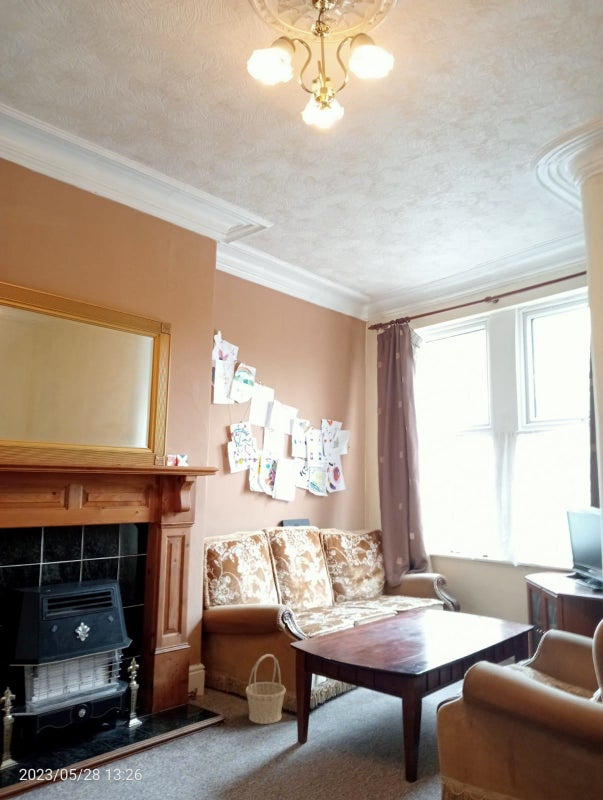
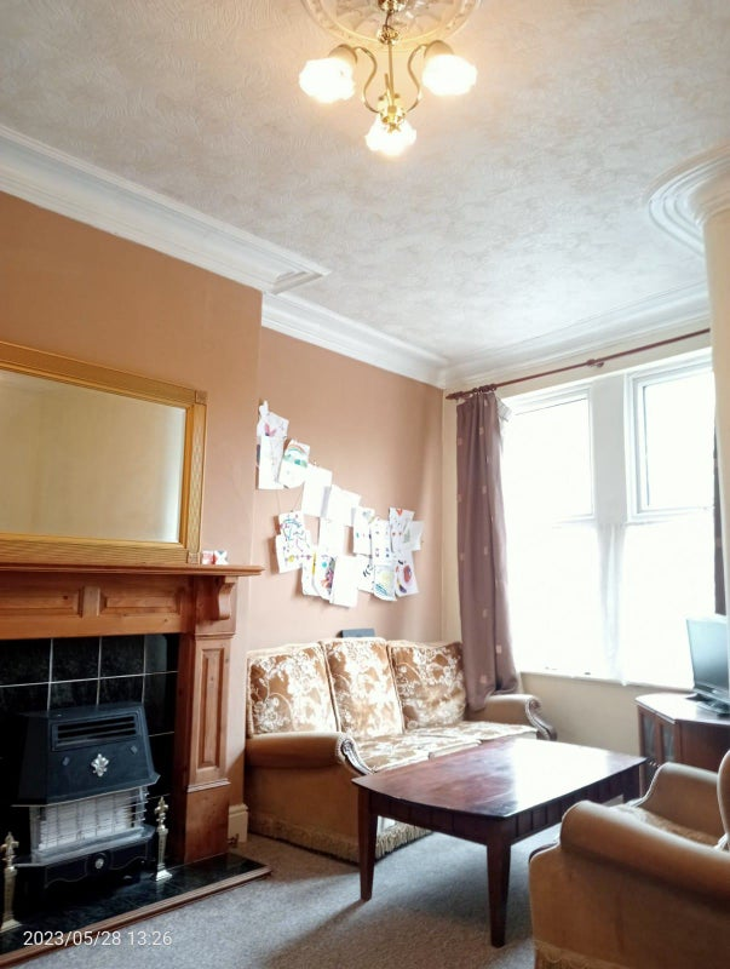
- basket (265, 685)
